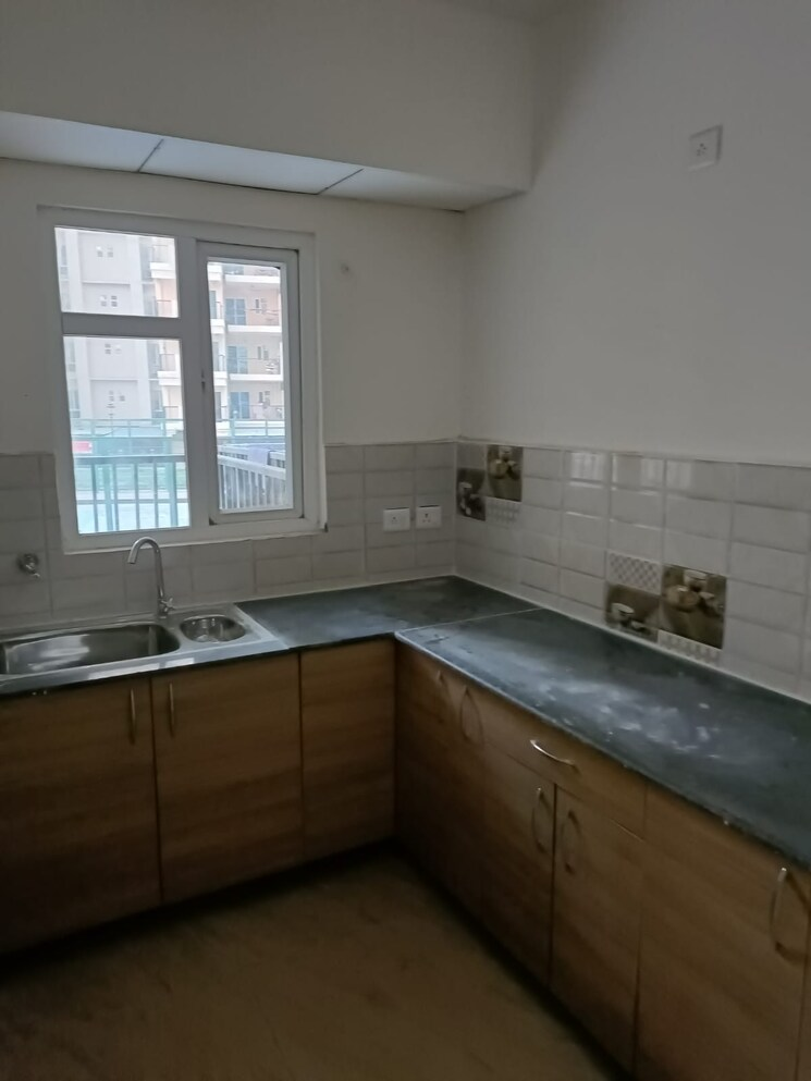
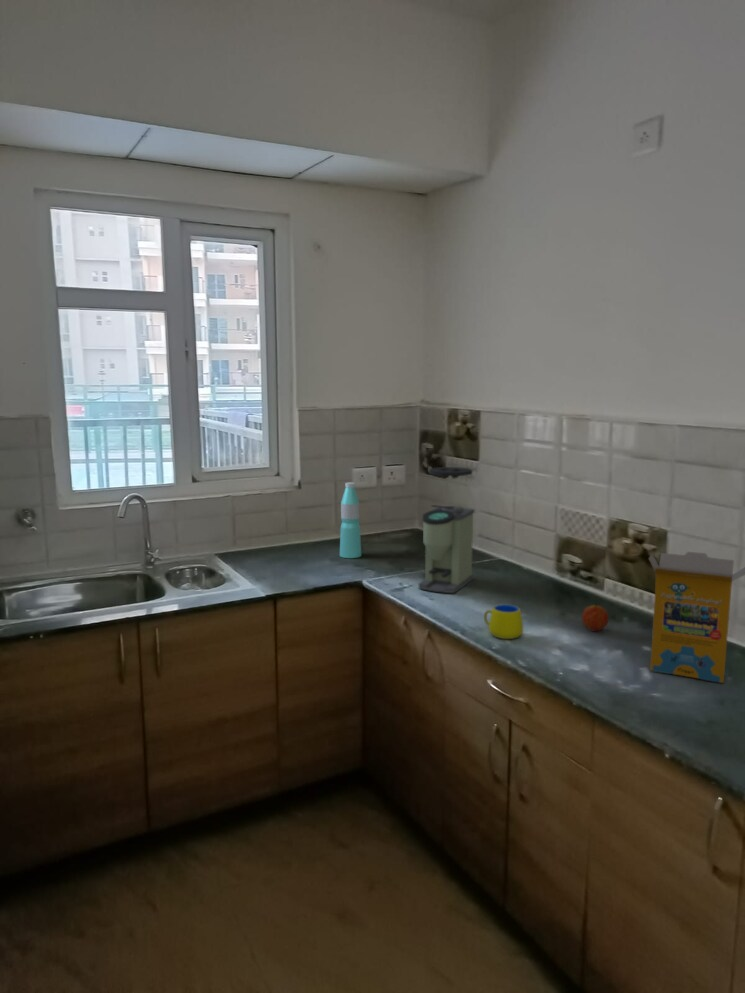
+ water bottle (350, 519)
+ coffee grinder (447, 527)
+ mug (501, 620)
+ cereal box (692, 616)
+ fruit (595, 616)
